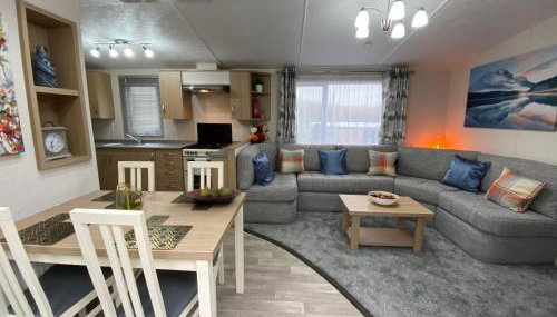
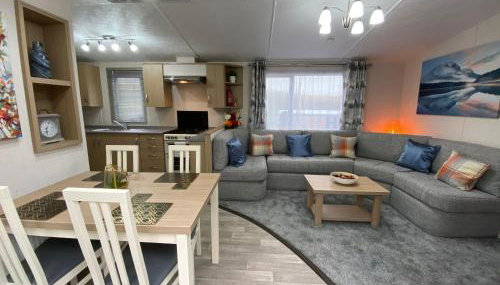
- fruit bowl (214, 194)
